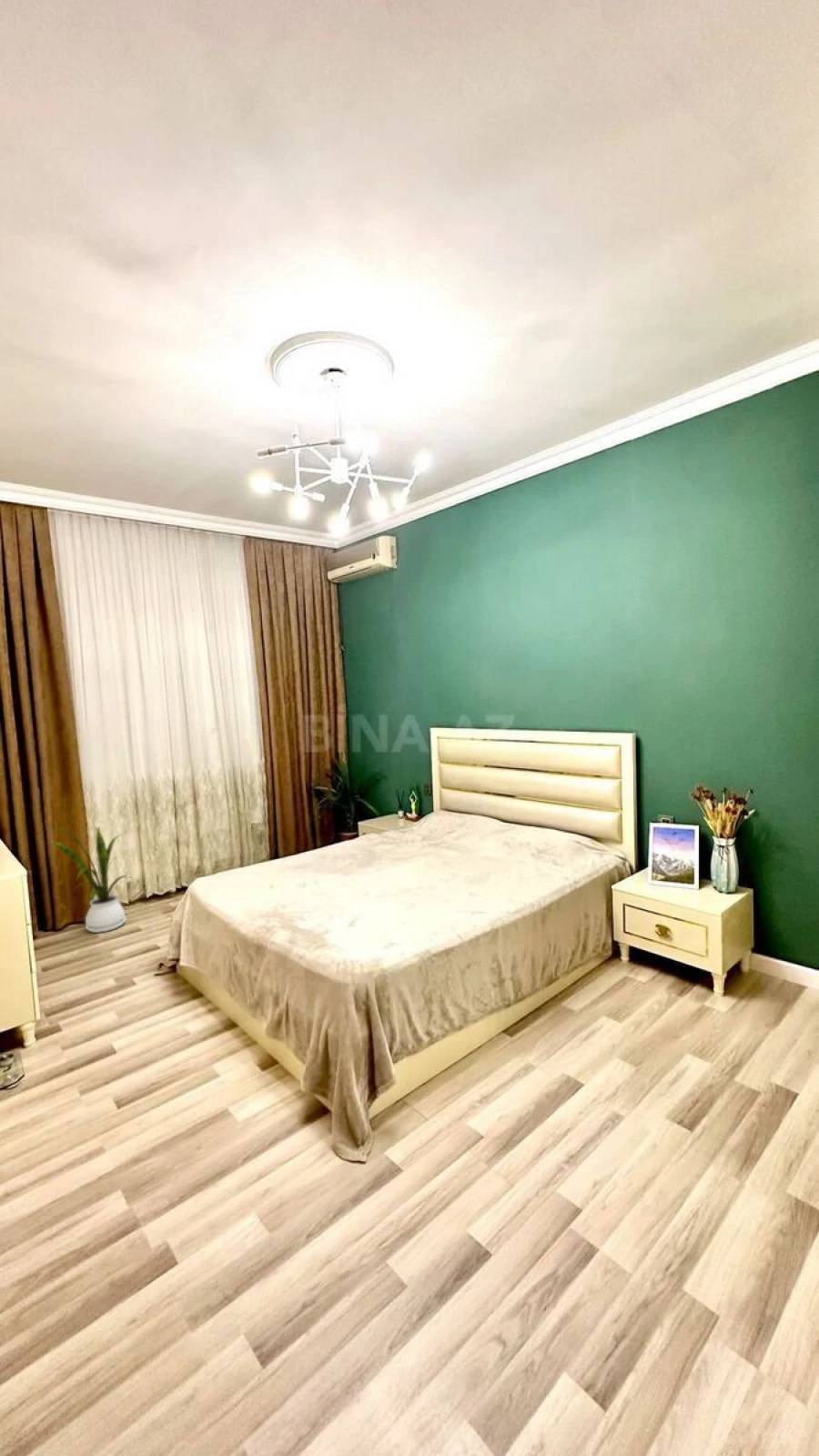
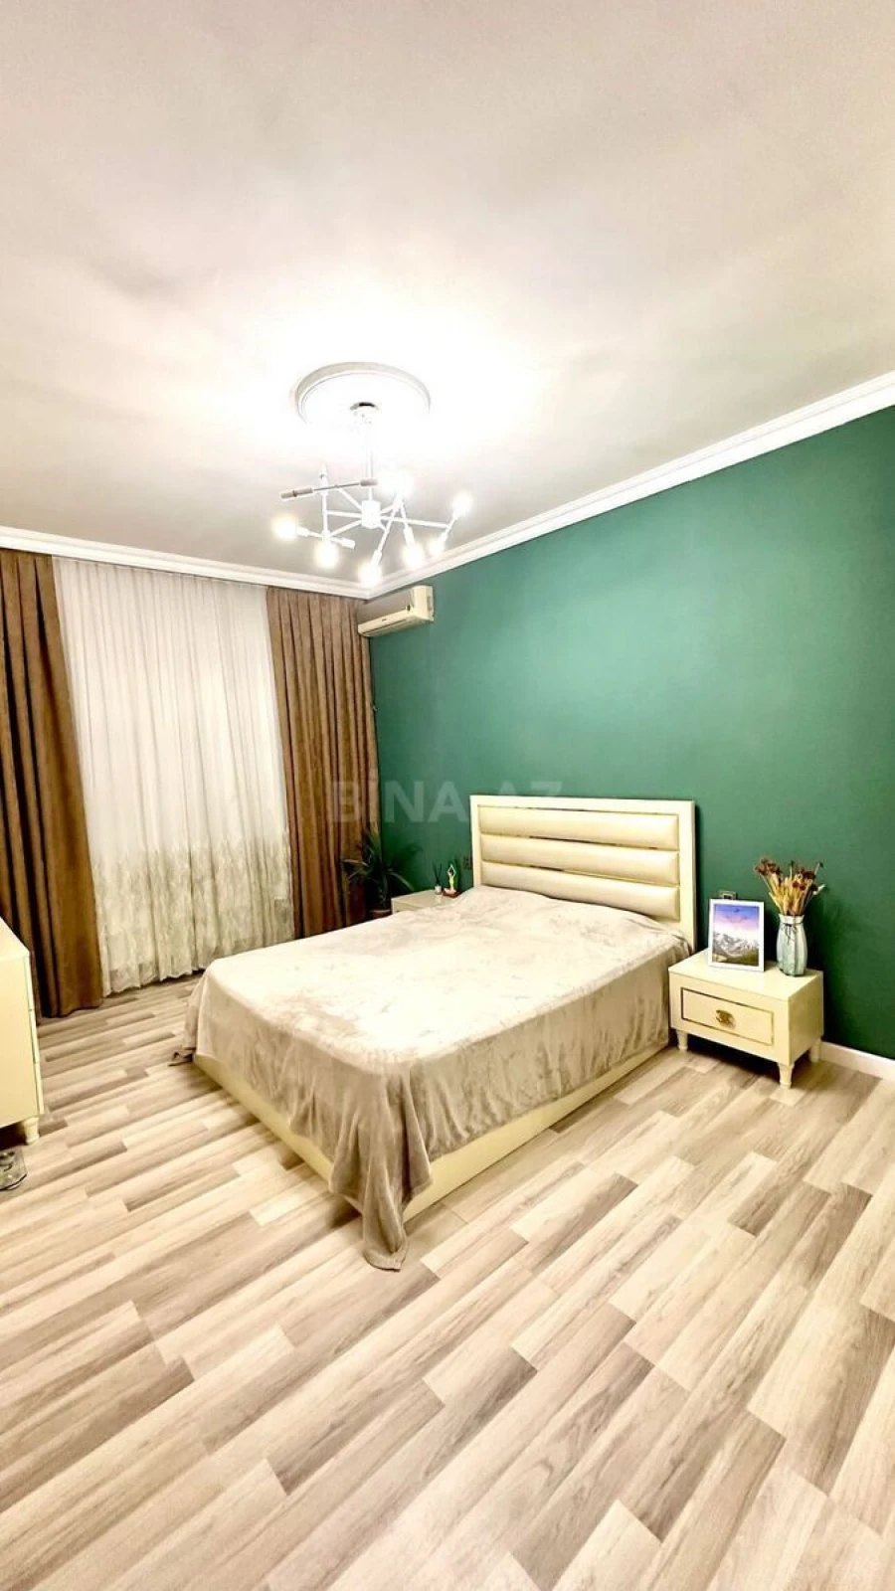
- house plant (96, 874)
